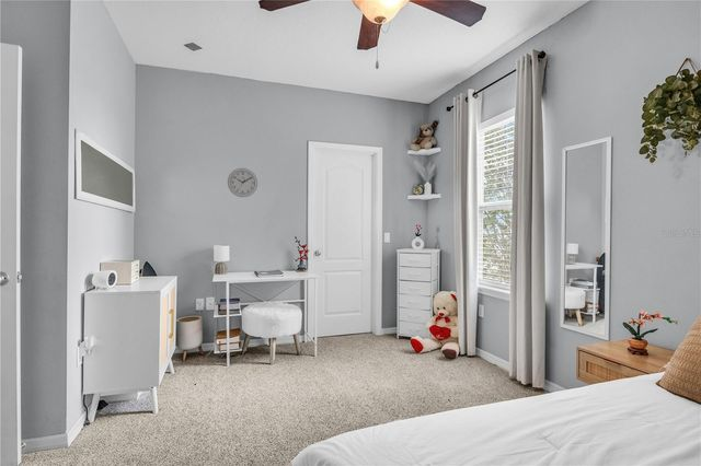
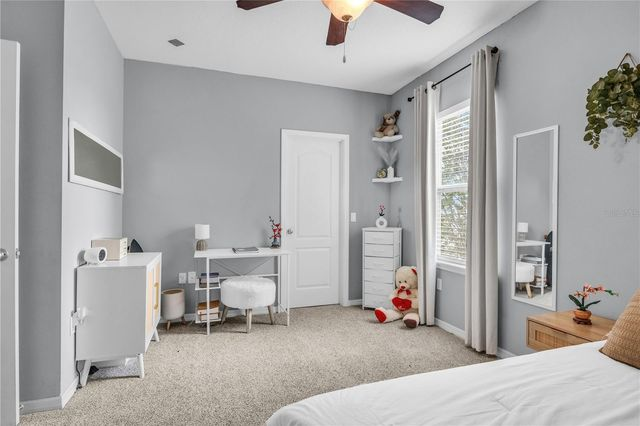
- wall clock (242, 182)
